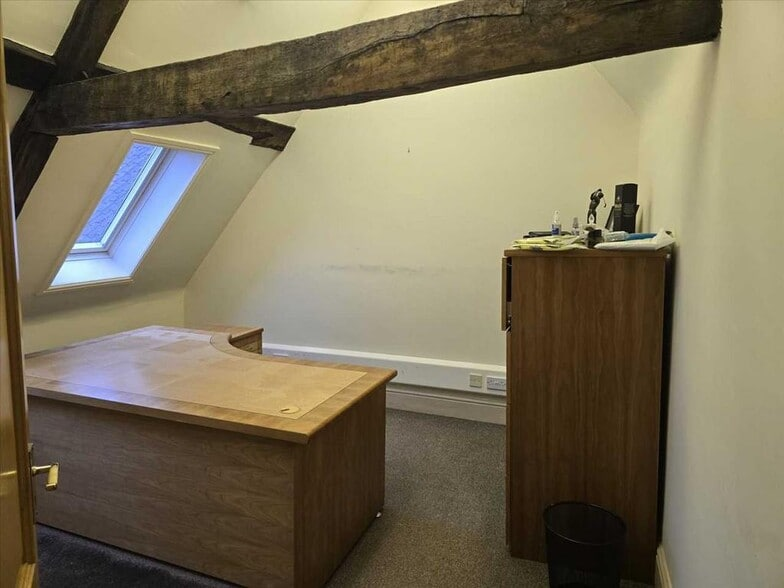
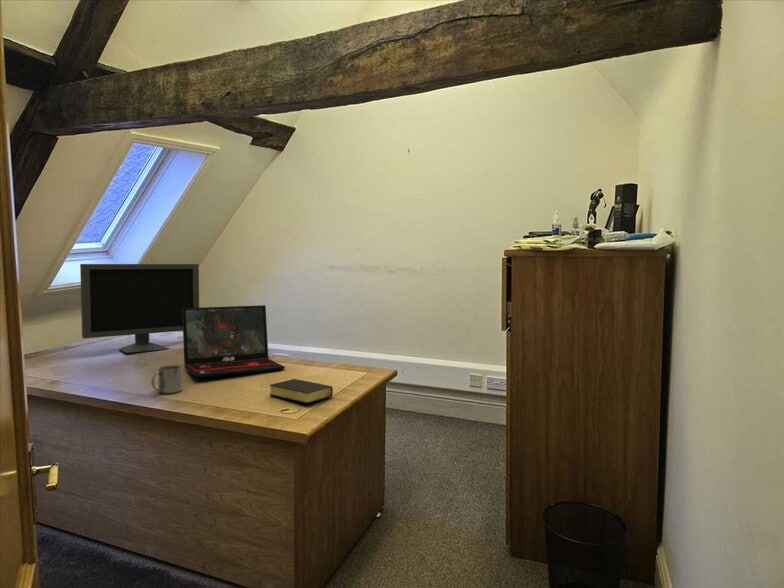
+ monitor (143, 306)
+ laptop (233, 338)
+ mug (166, 379)
+ bible (296, 389)
